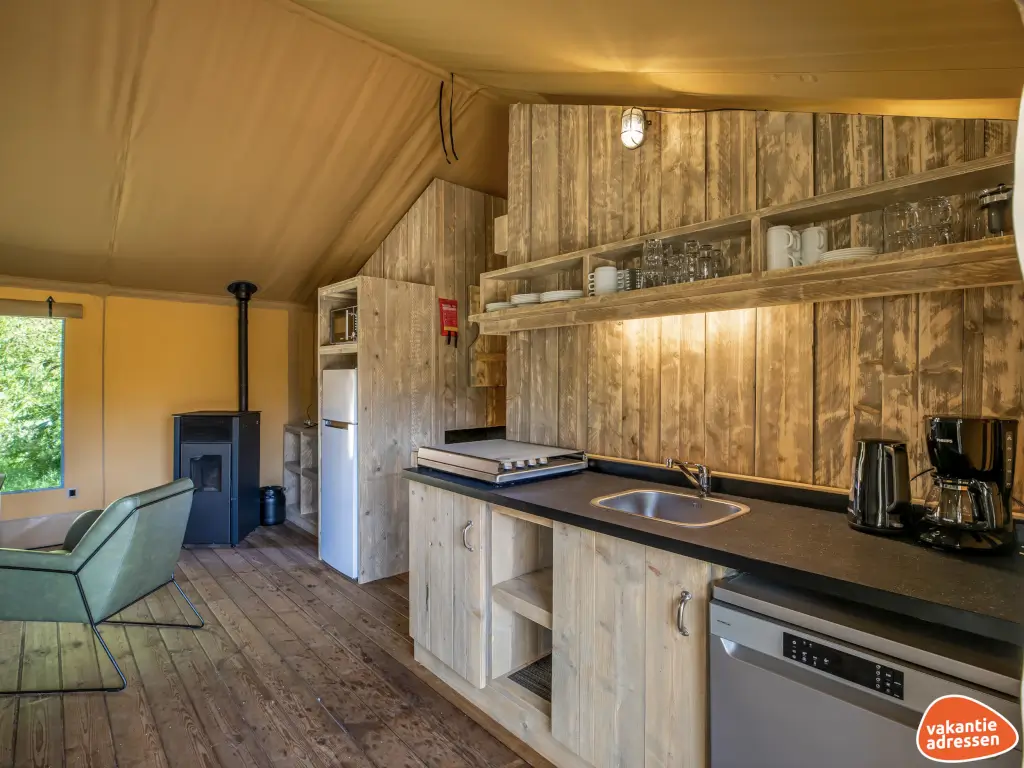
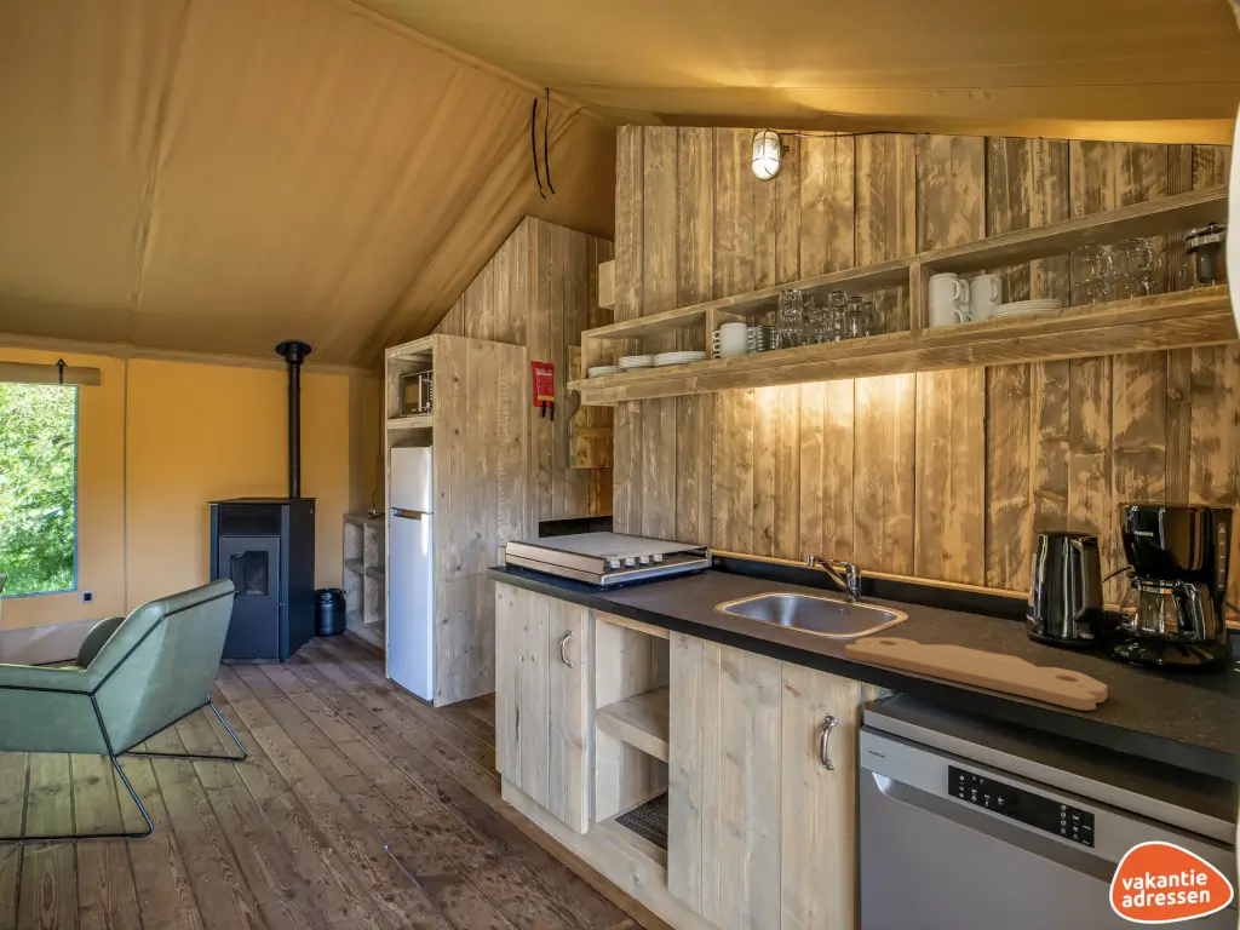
+ cutting board (968, 665)
